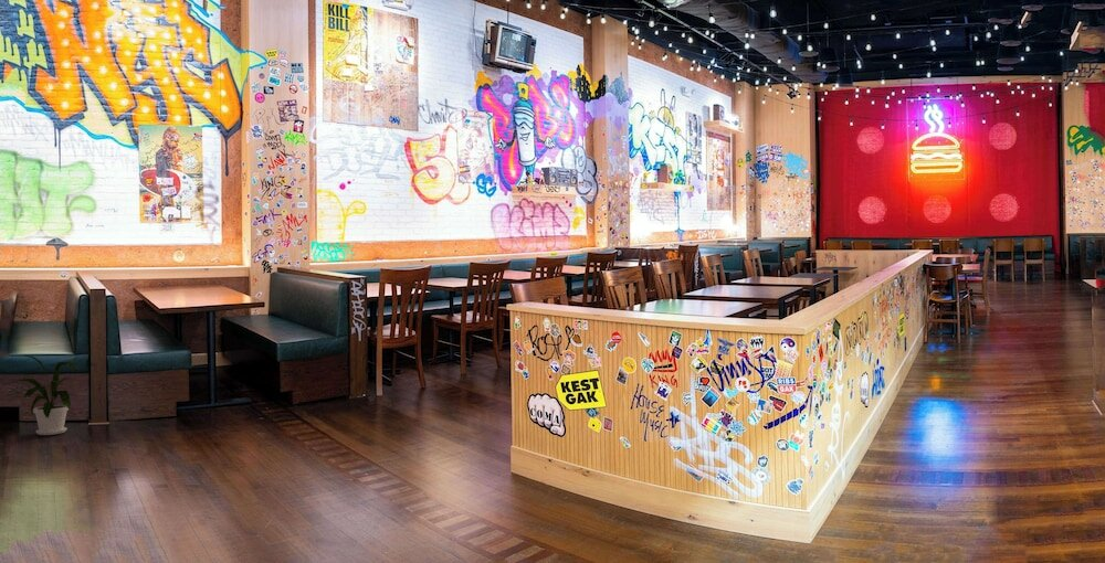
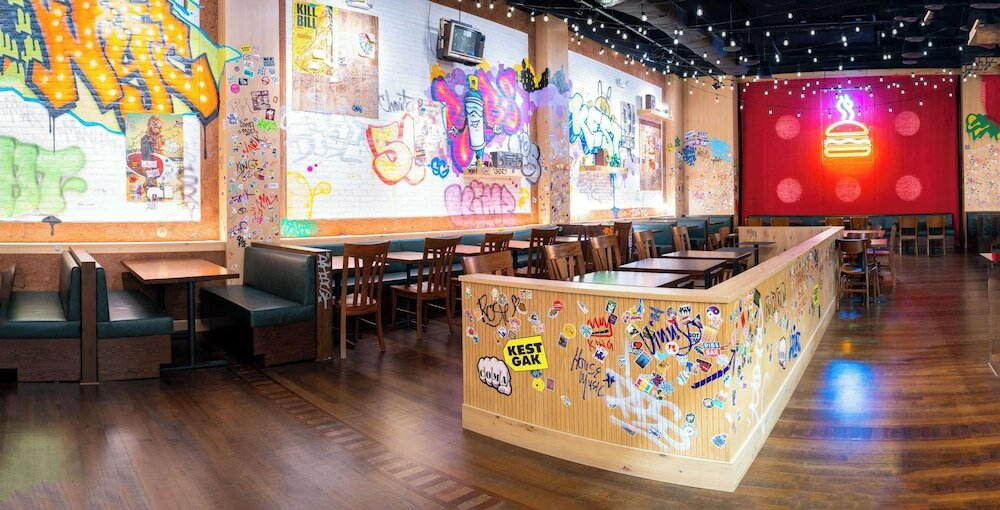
- house plant (46, 393)
